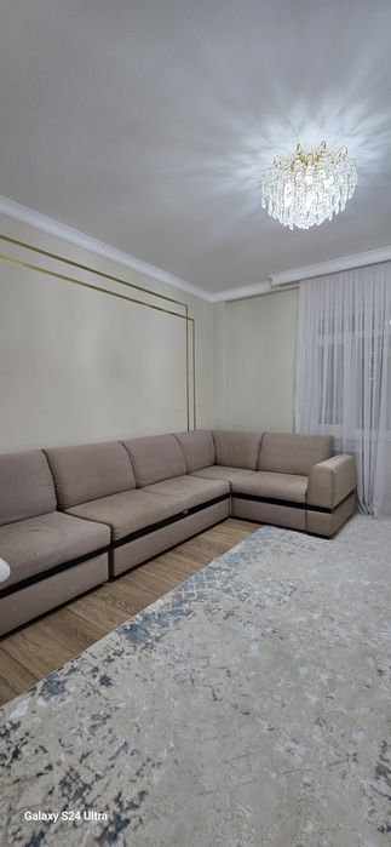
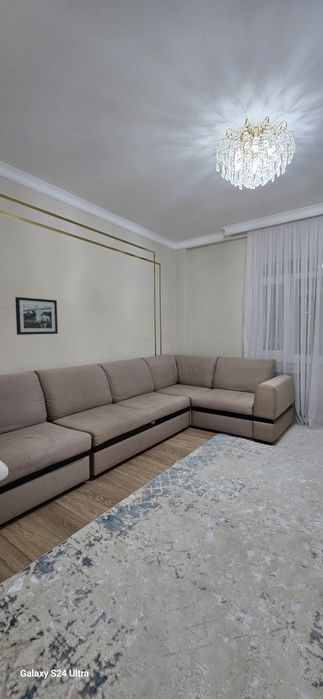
+ picture frame (37, 316)
